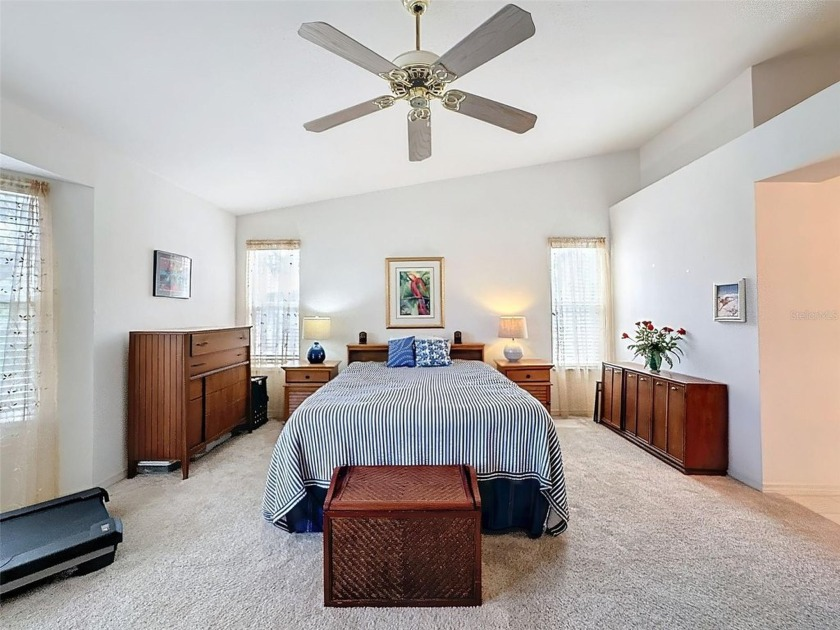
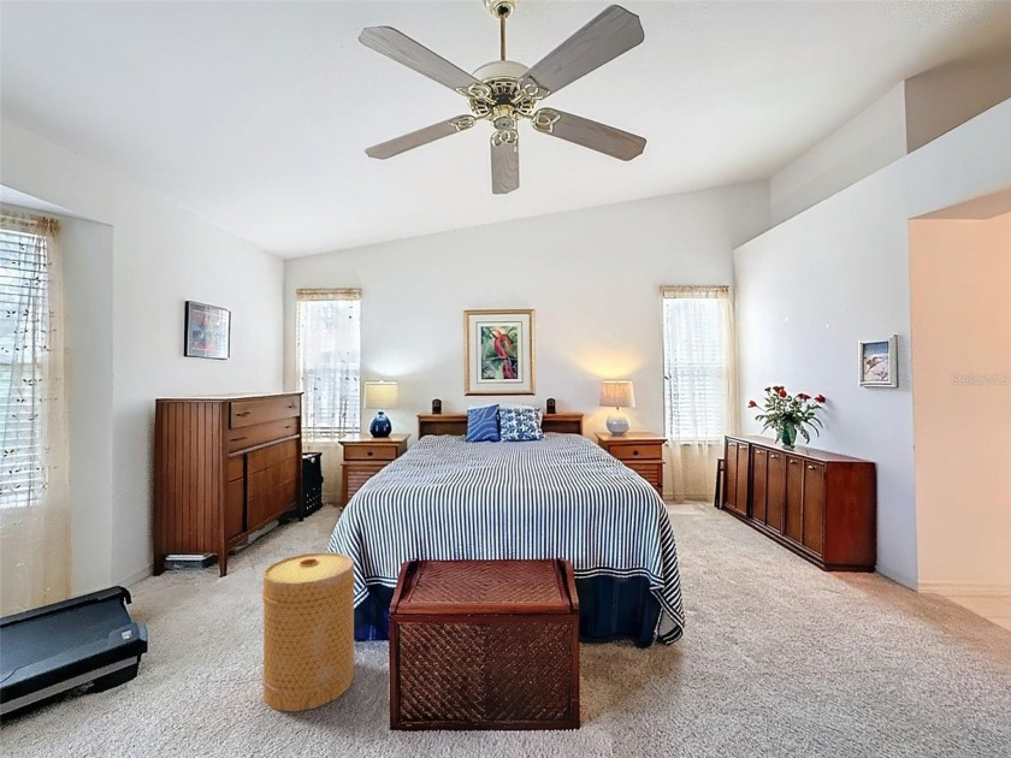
+ basket (309, 624)
